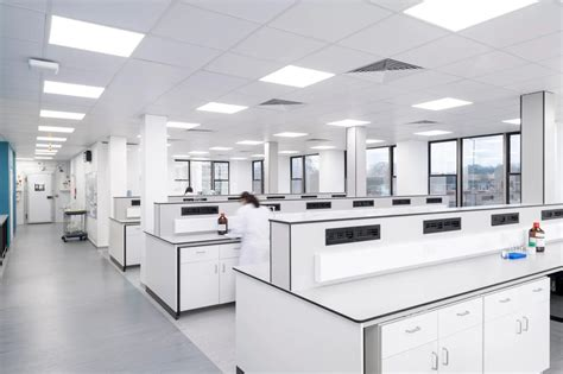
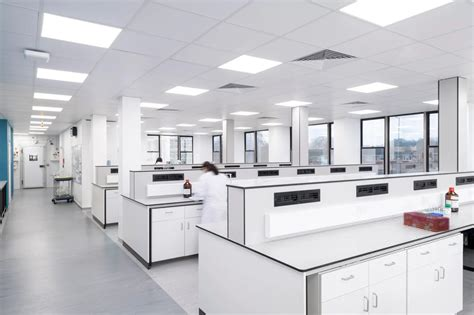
+ tissue box (425, 221)
